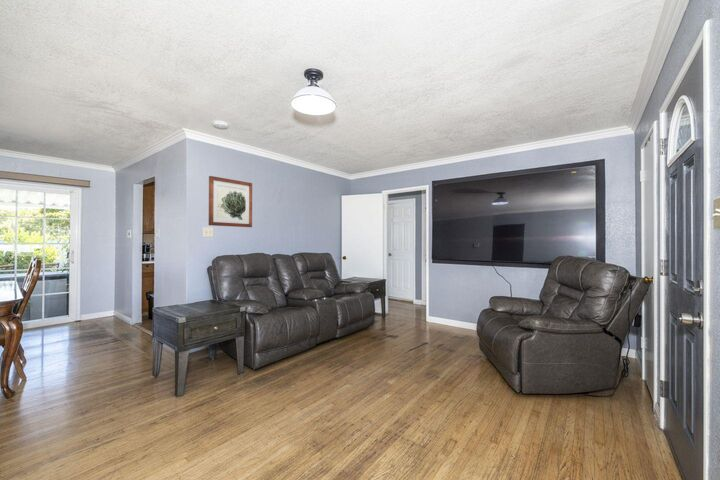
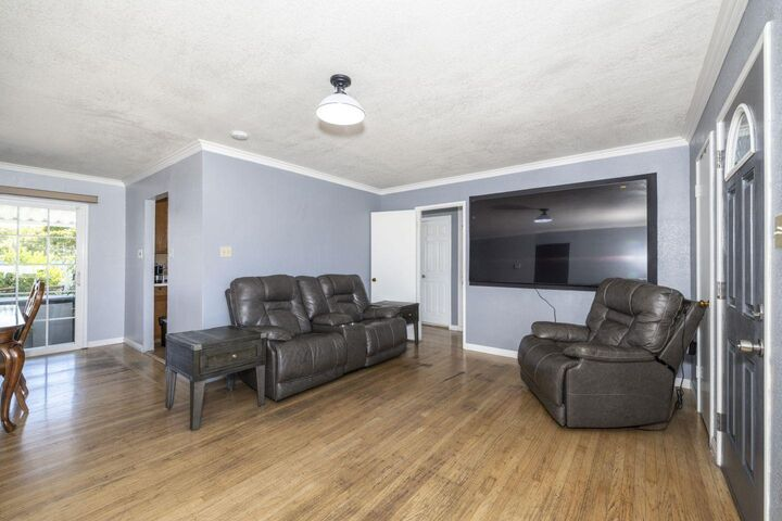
- wall art (231, 203)
